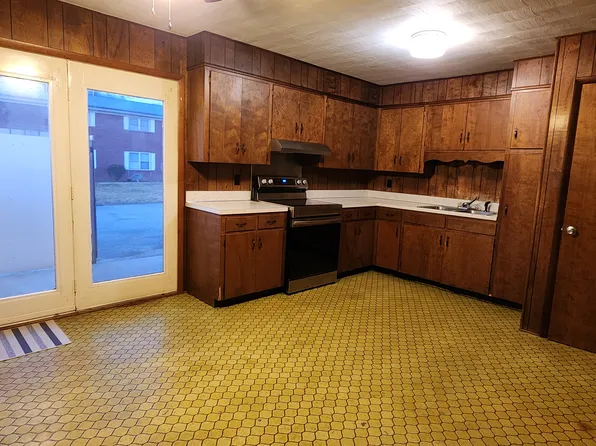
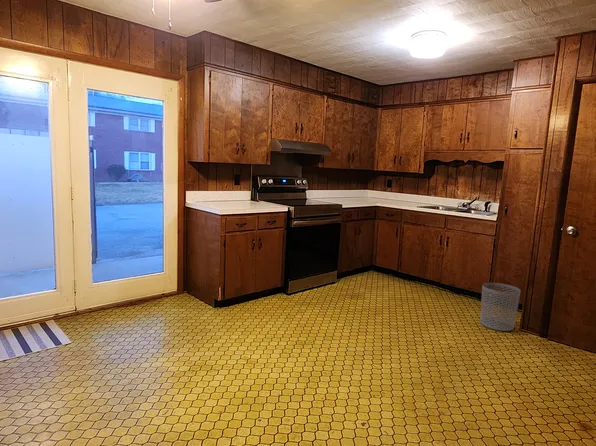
+ waste bin (498, 306)
